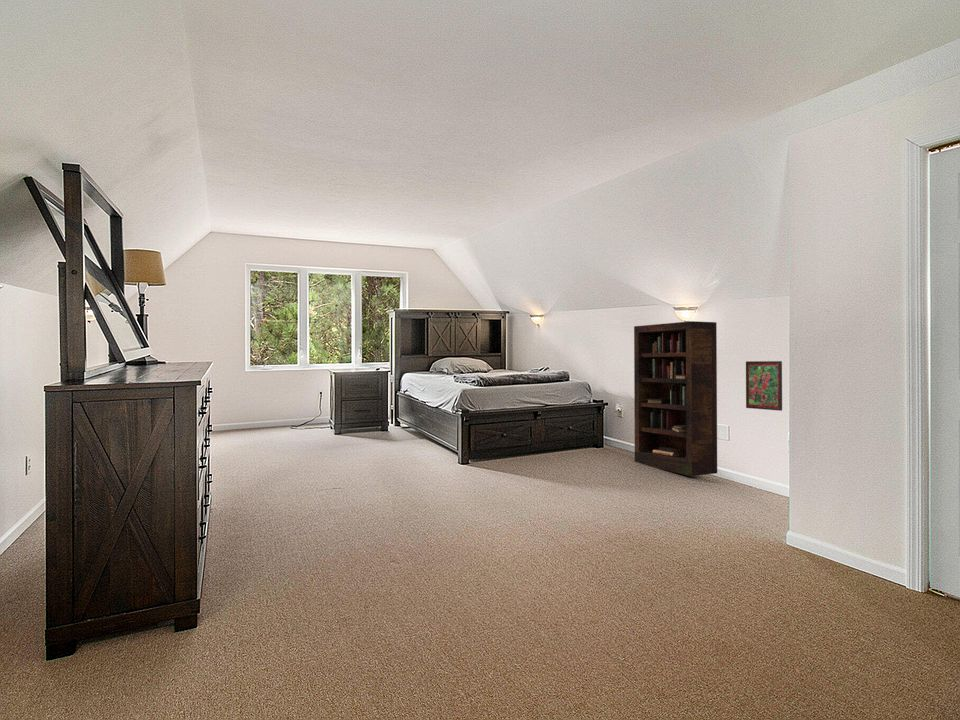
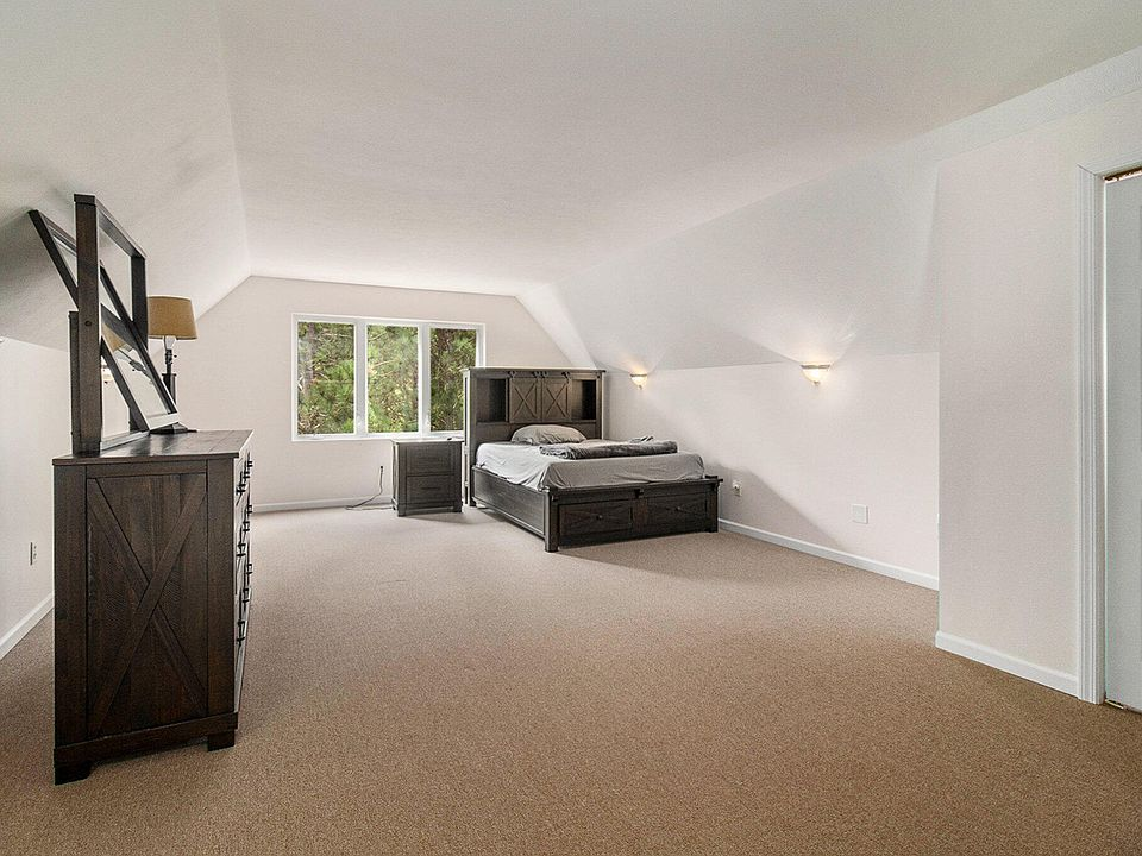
- bookcase (673, 396)
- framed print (763, 385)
